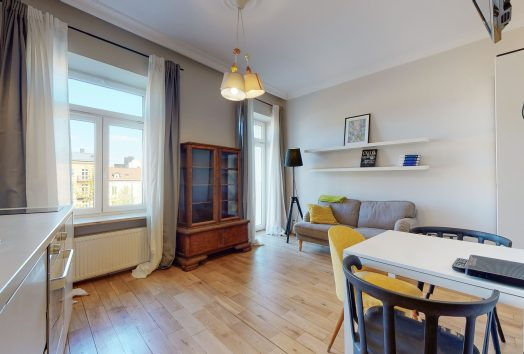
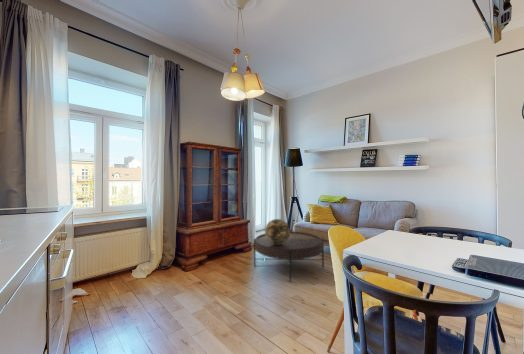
+ coffee table (288, 252)
+ decorative sphere (277, 231)
